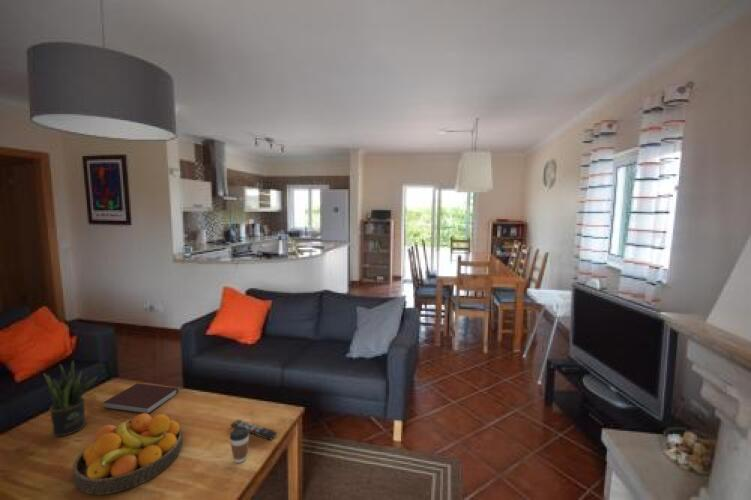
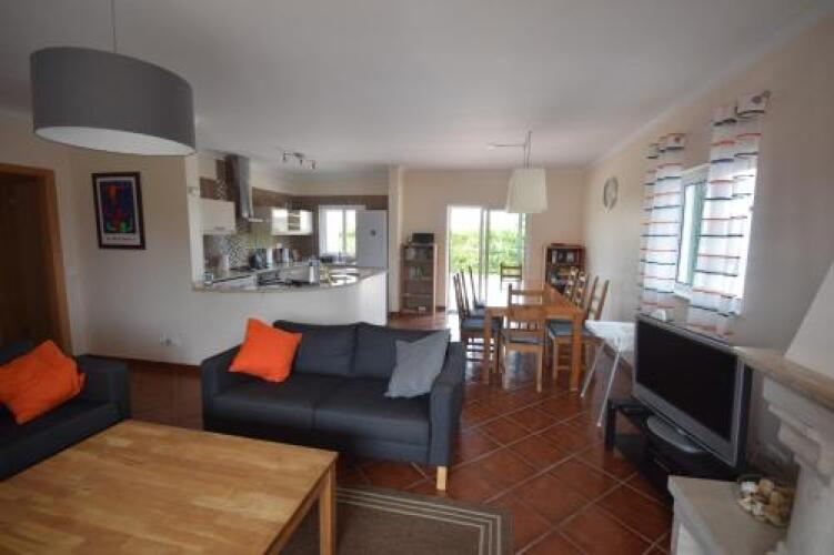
- coffee cup (240, 444)
- notebook (142, 397)
- potted plant (70, 397)
- remote control (253, 428)
- fruit bowl (131, 441)
